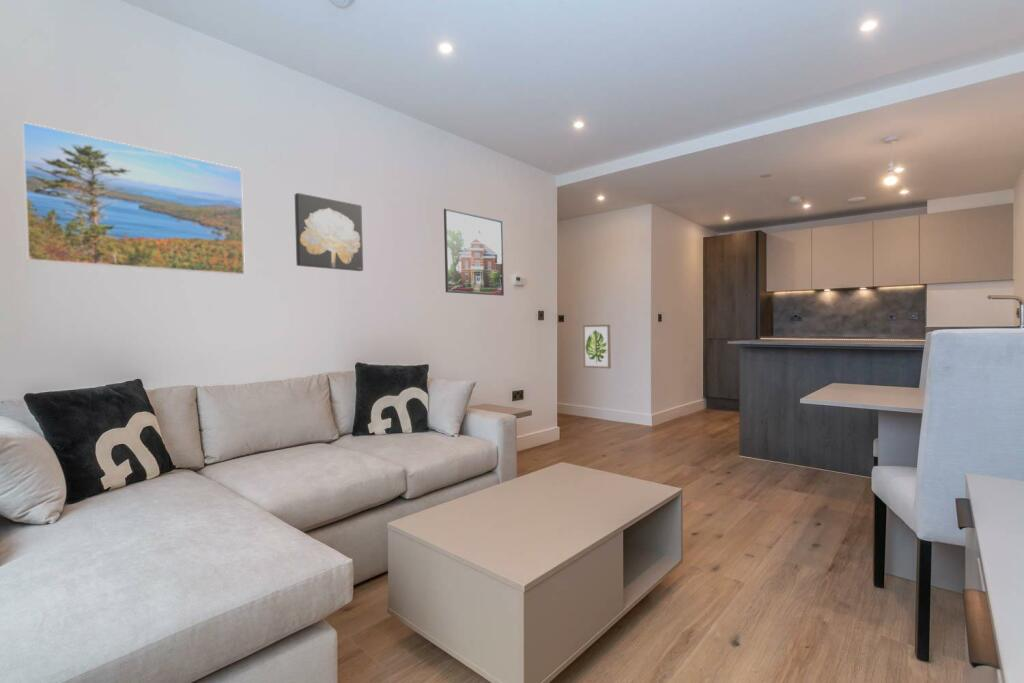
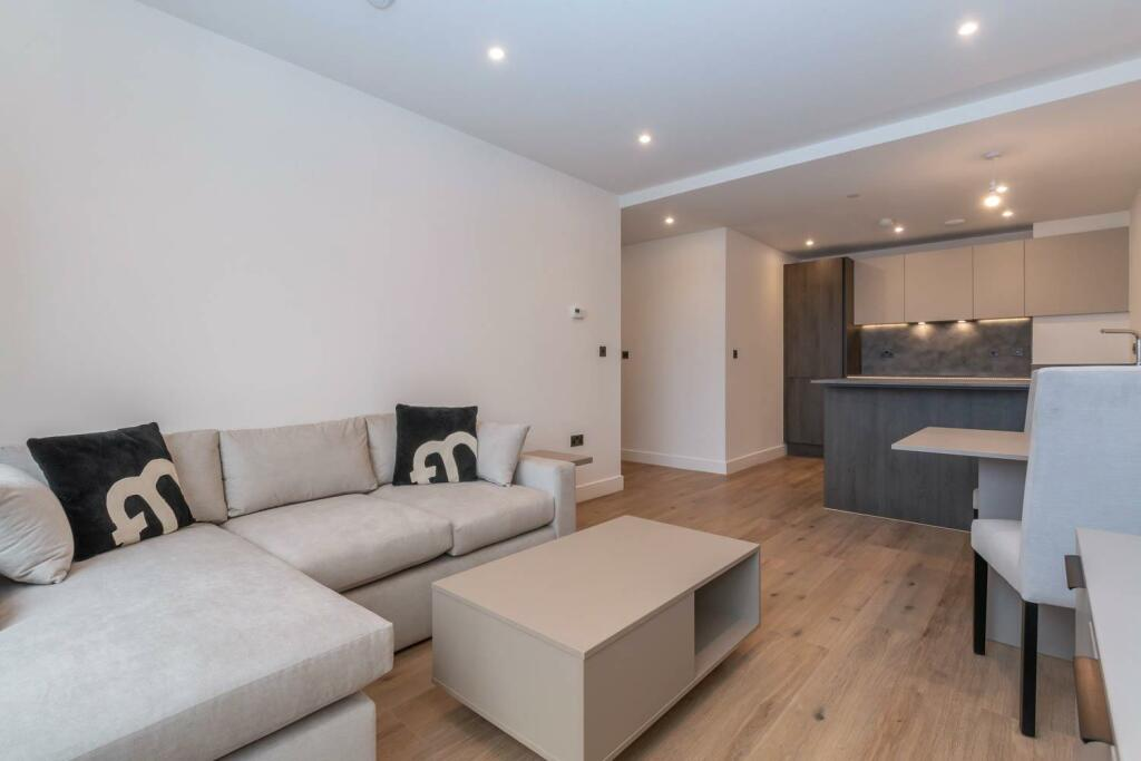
- wall art (596, 346)
- wall art (330, 234)
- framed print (475, 254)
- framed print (147, 209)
